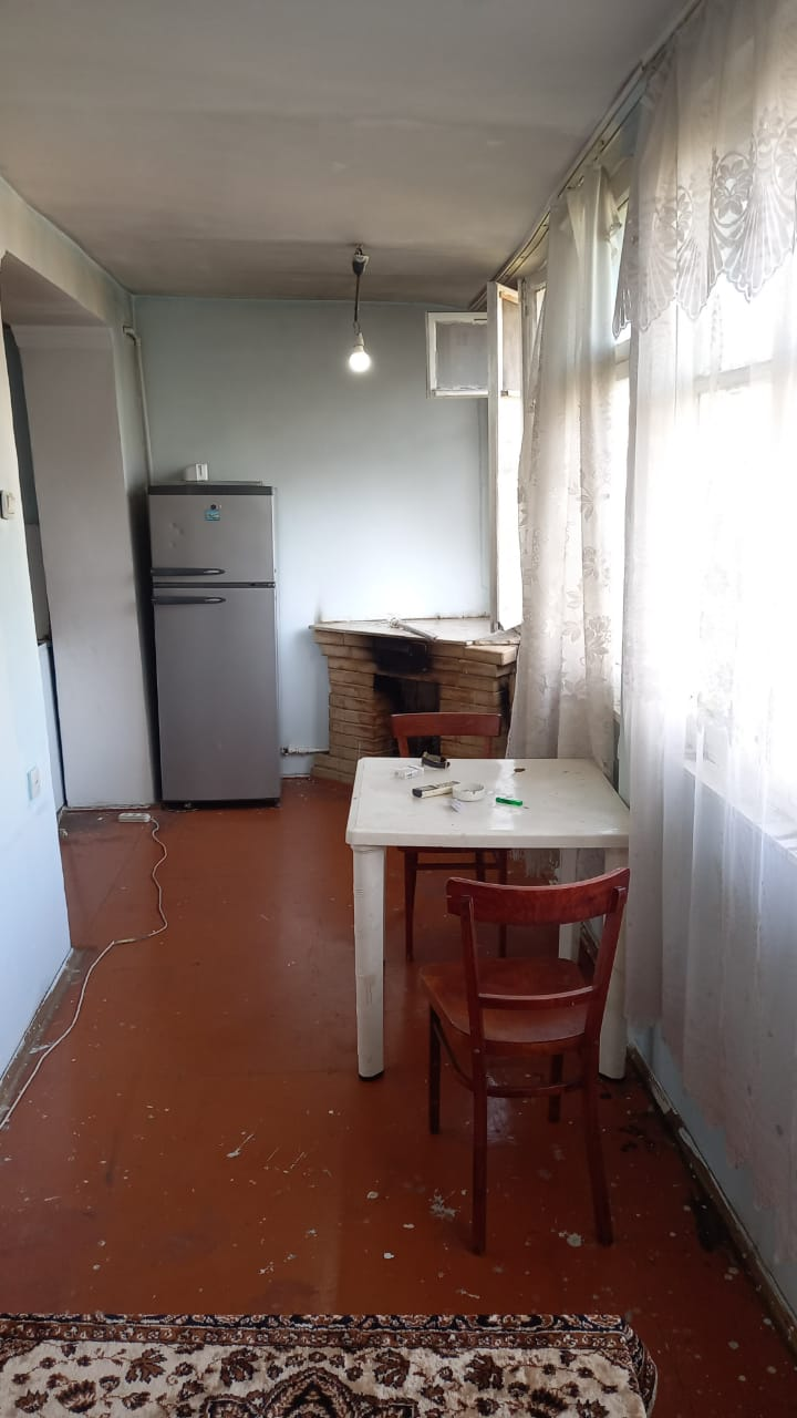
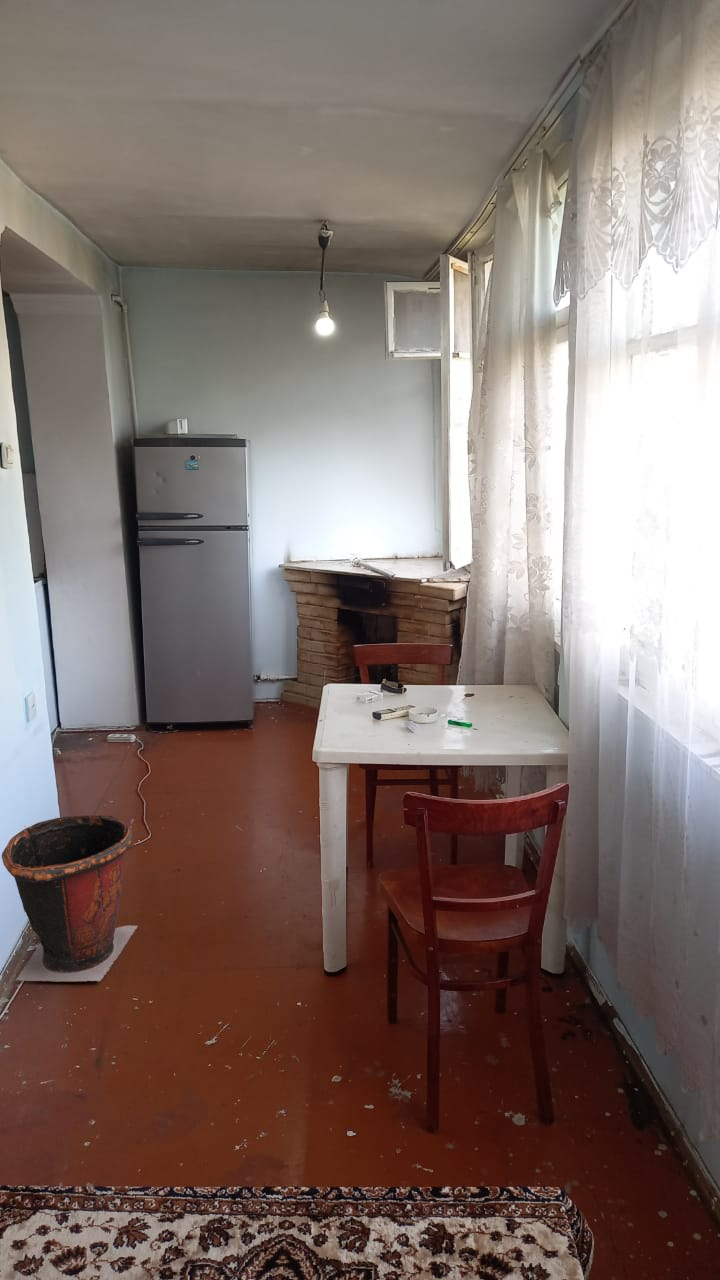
+ waste bin (75, 890)
